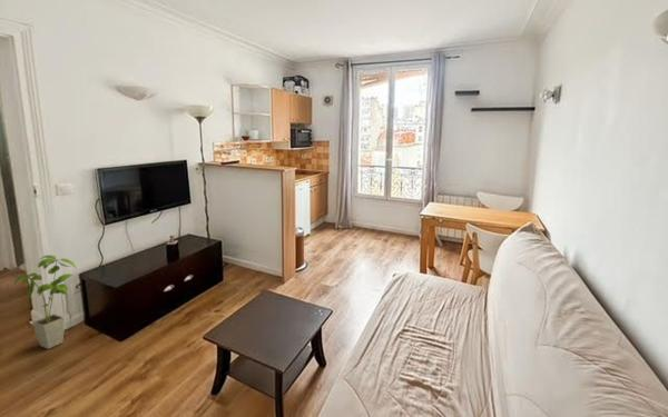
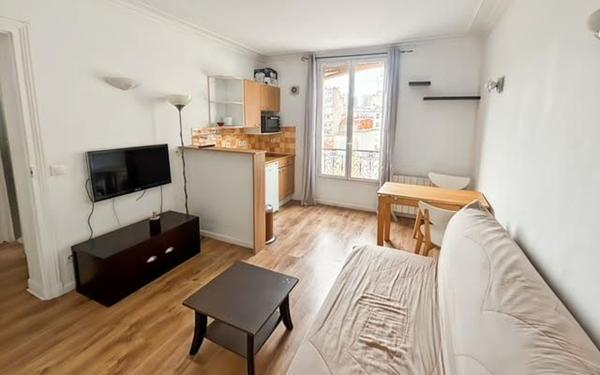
- house plant (52, 297)
